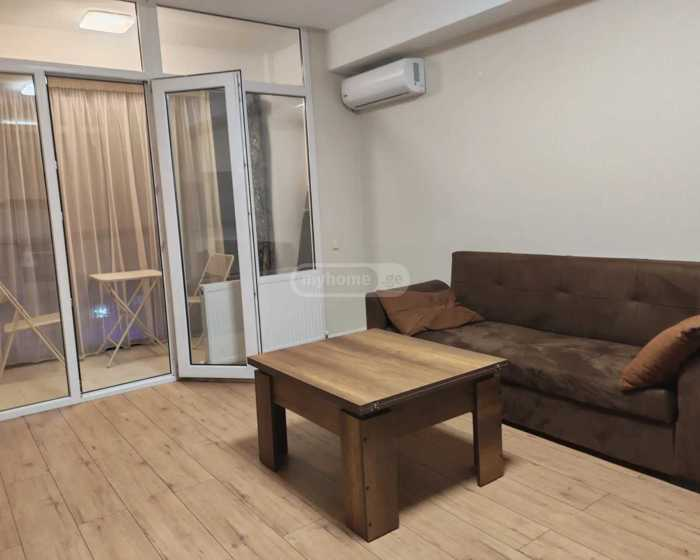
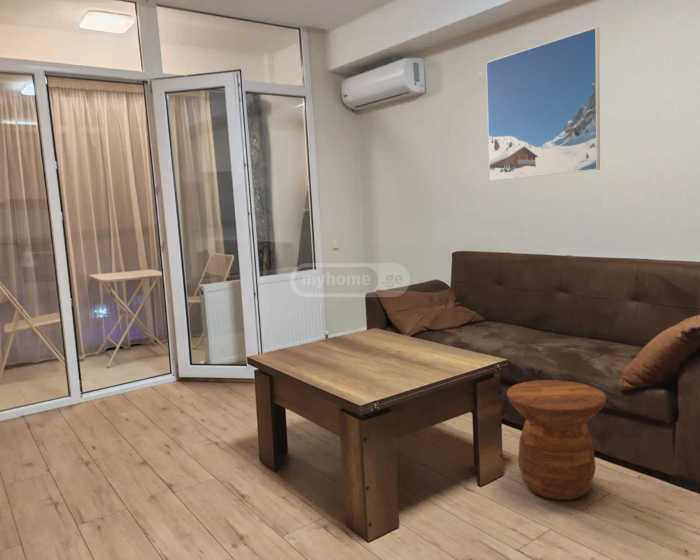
+ side table (555, 440)
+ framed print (538, 111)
